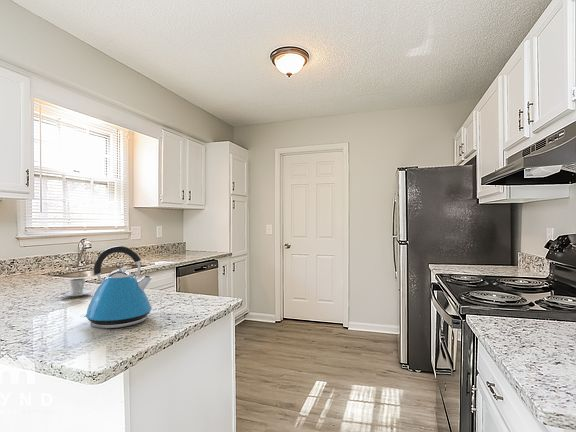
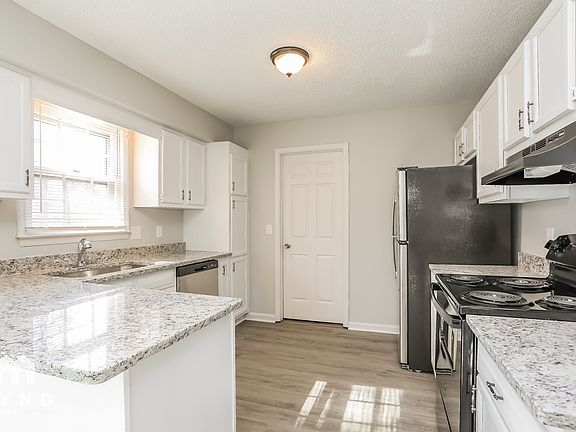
- kettle (117, 283)
- cappuccino (76, 282)
